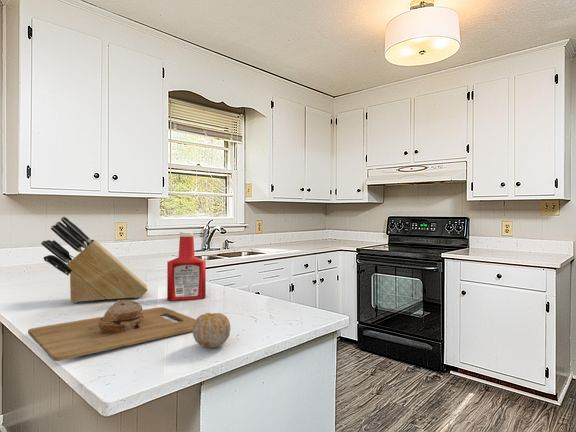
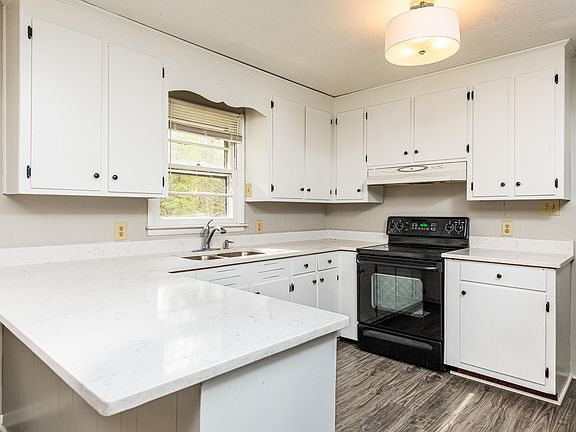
- knife block (97, 257)
- fruit (211, 329)
- soap bottle (186, 264)
- cutting board (120, 316)
